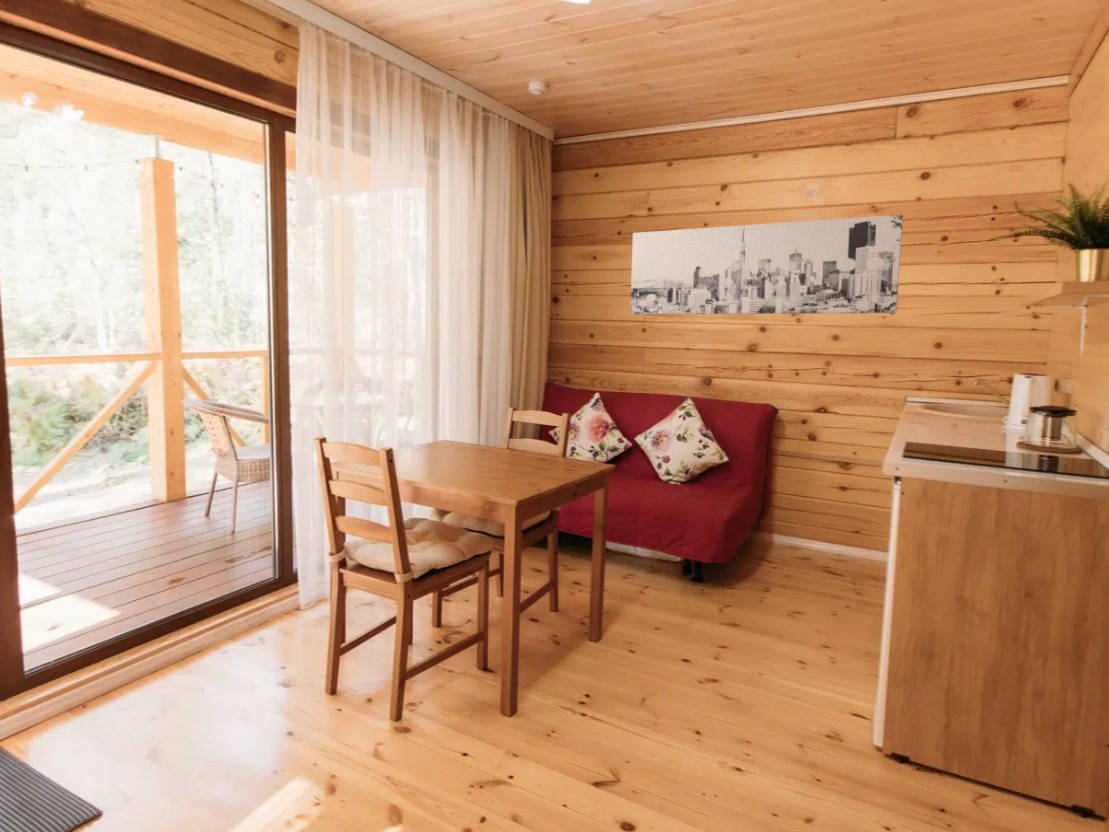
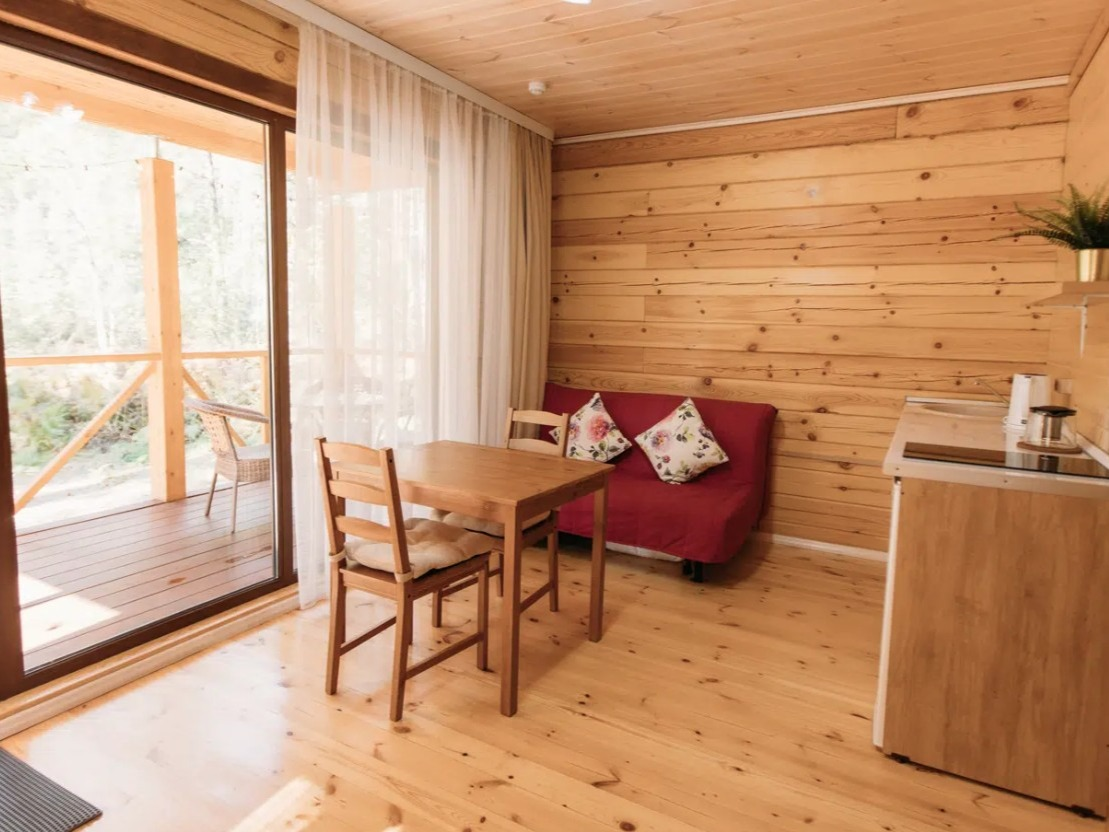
- wall art (753, 269)
